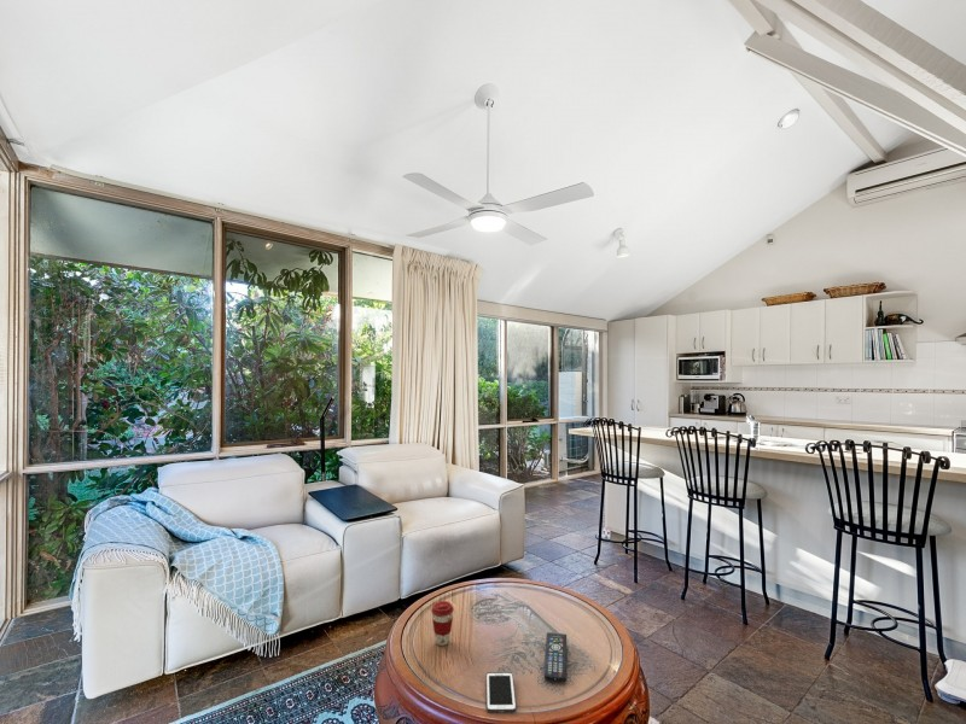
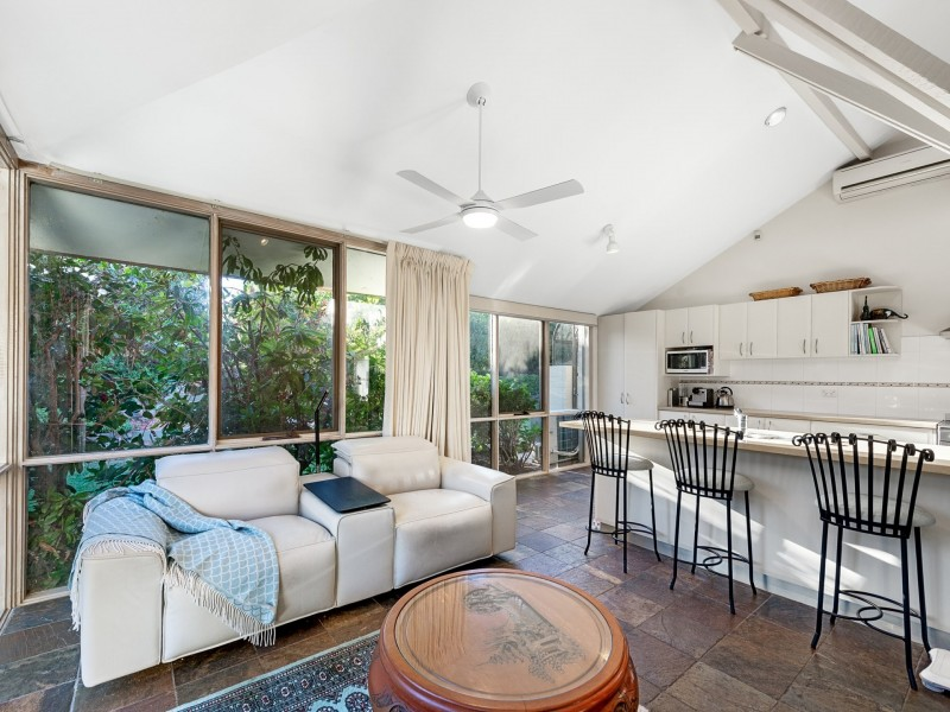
- cell phone (500, 691)
- remote control (555, 654)
- coffee cup (442, 623)
